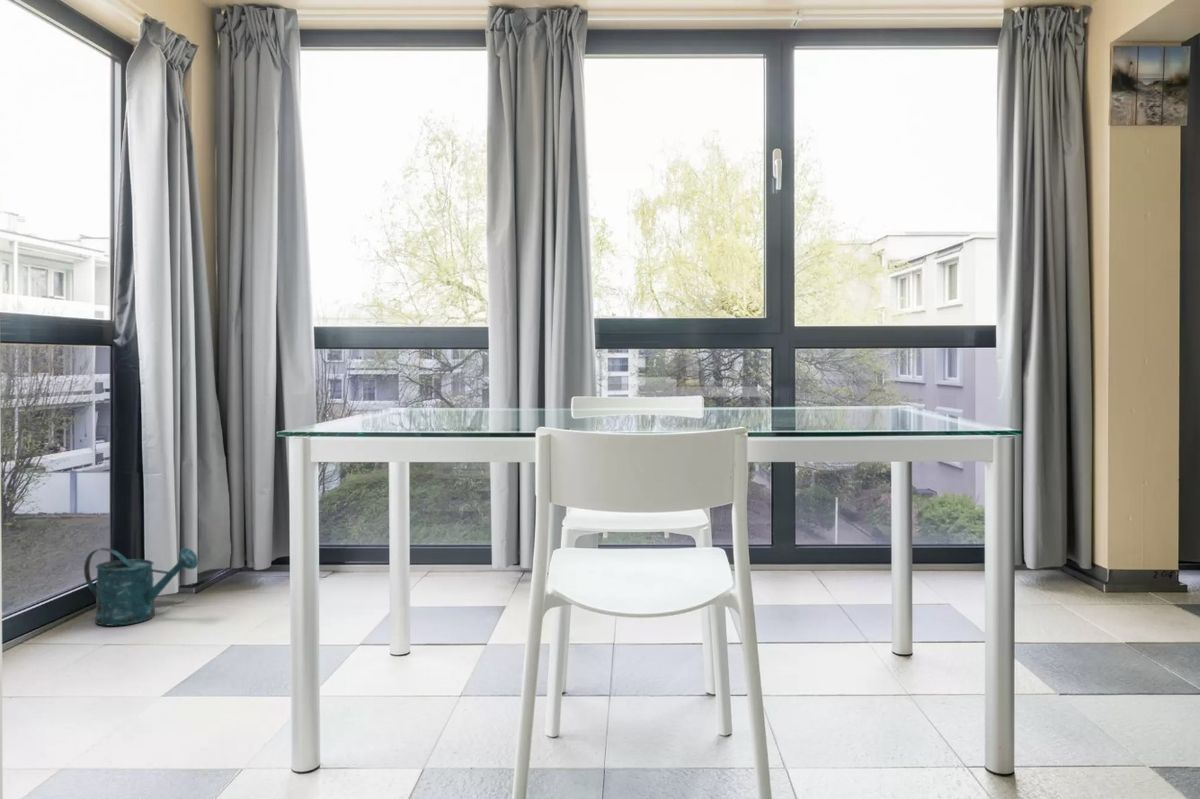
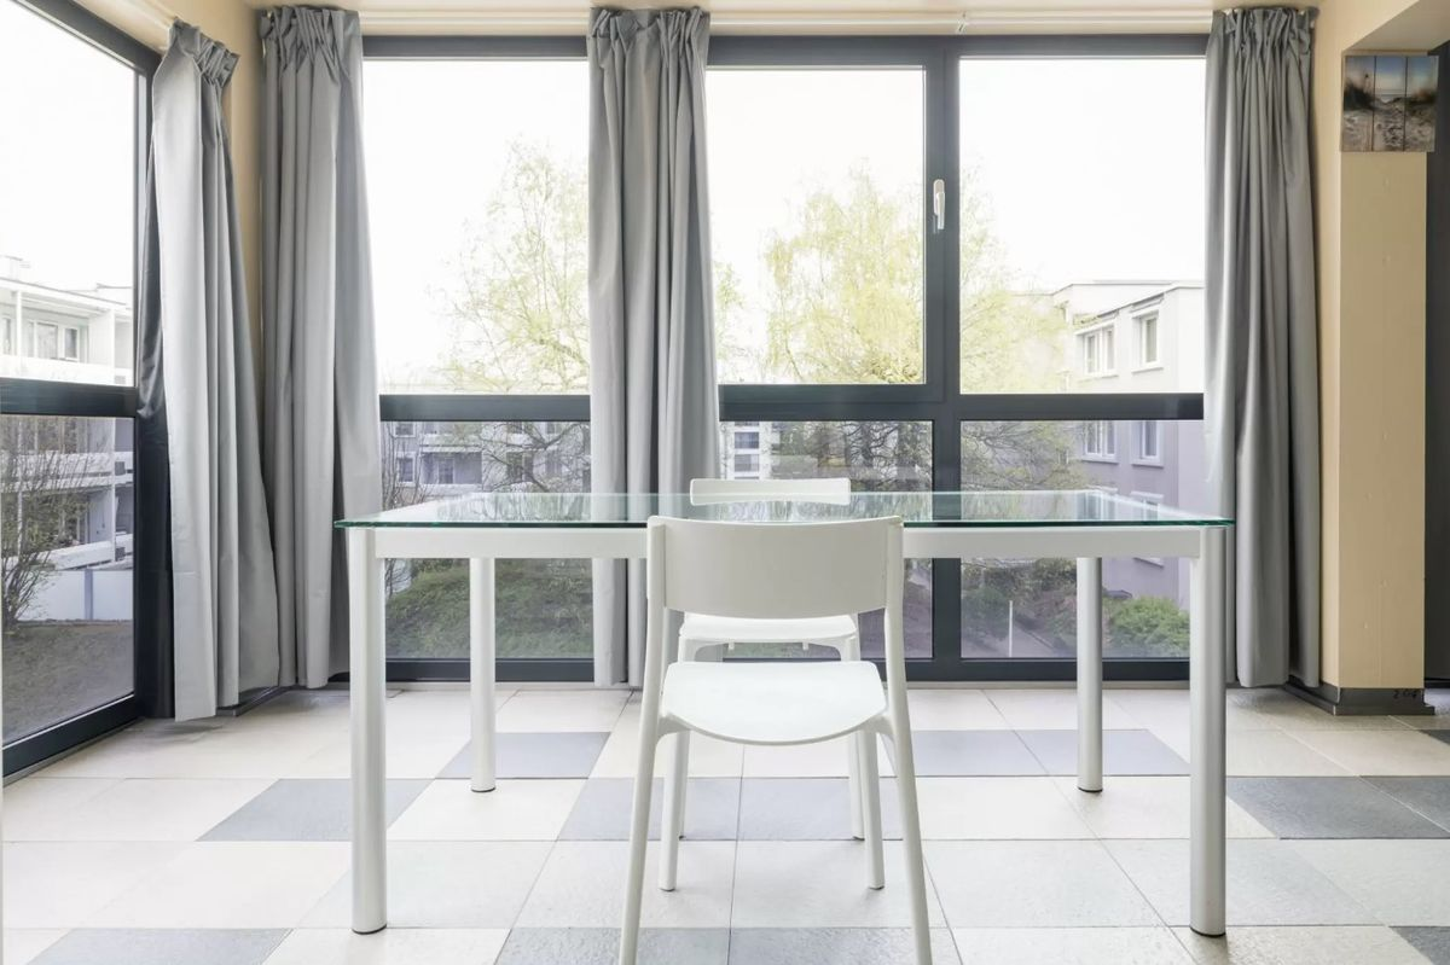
- watering can (141, 583)
